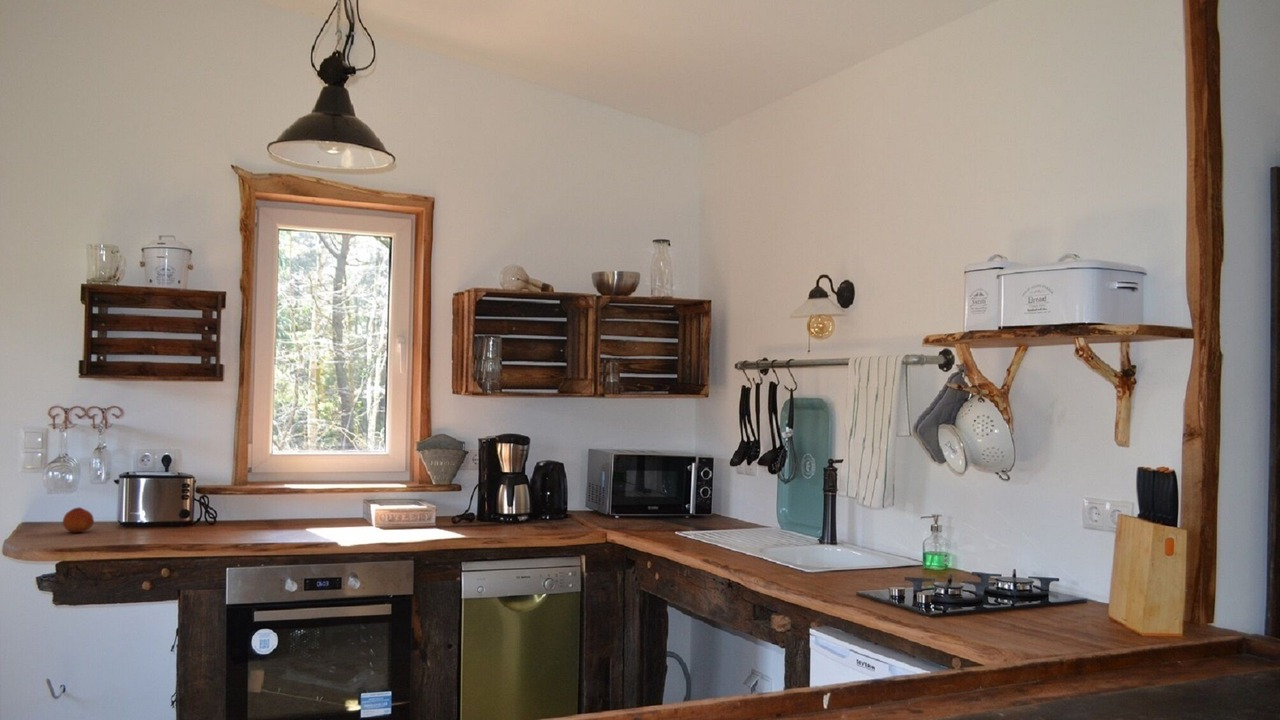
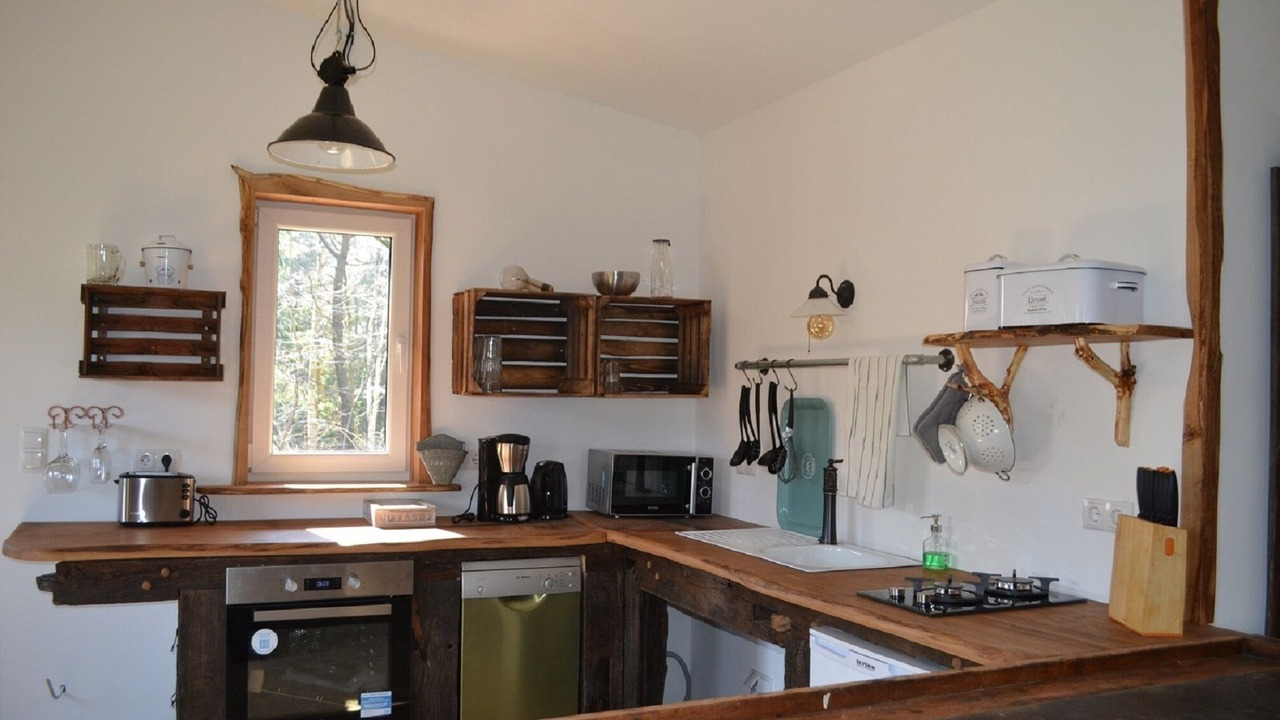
- fruit (78, 519)
